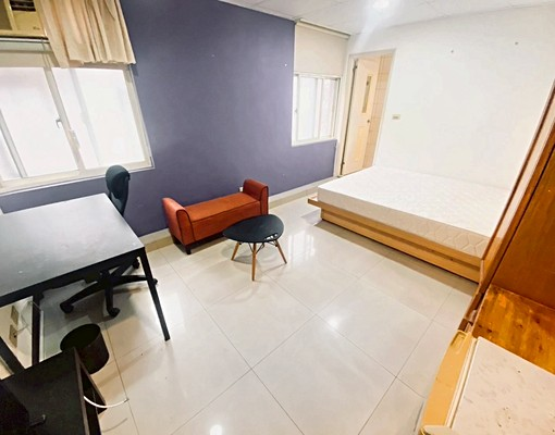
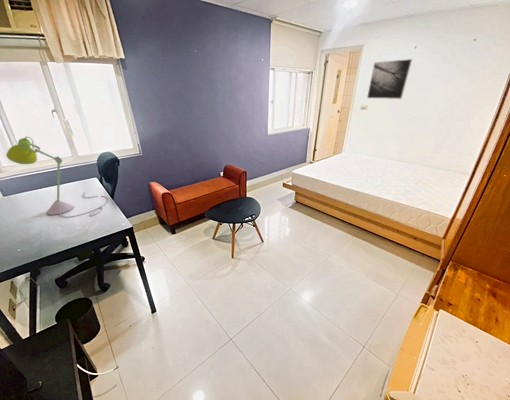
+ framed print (387, 80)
+ desk lamp (59, 170)
